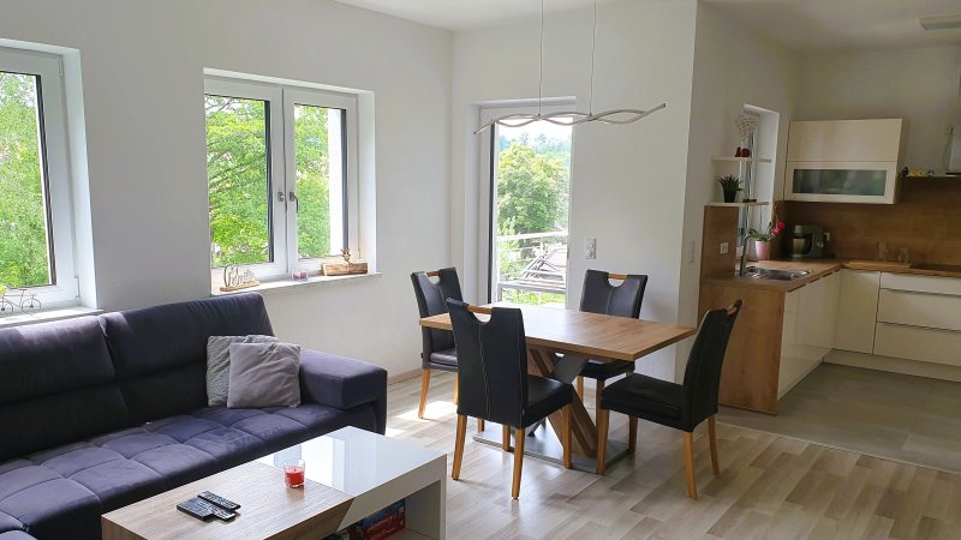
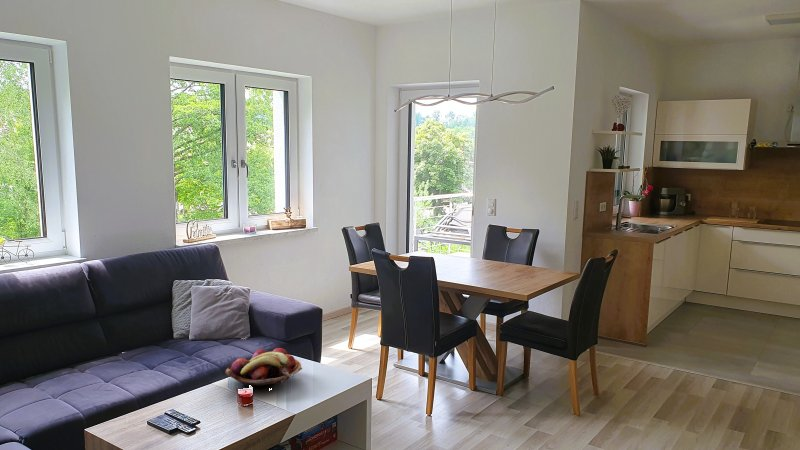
+ fruit basket (265, 366)
